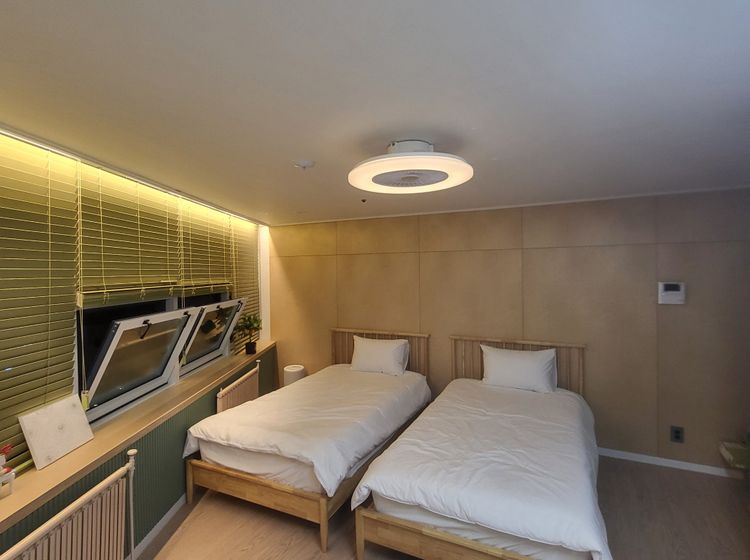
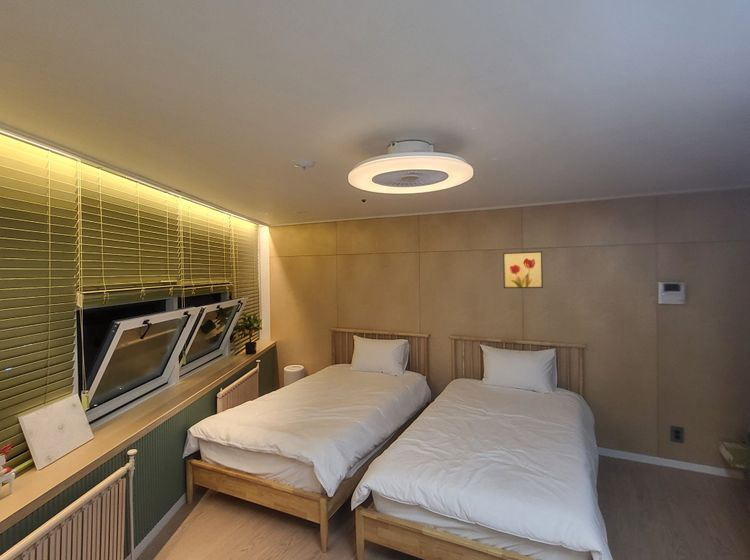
+ wall art (522, 270)
